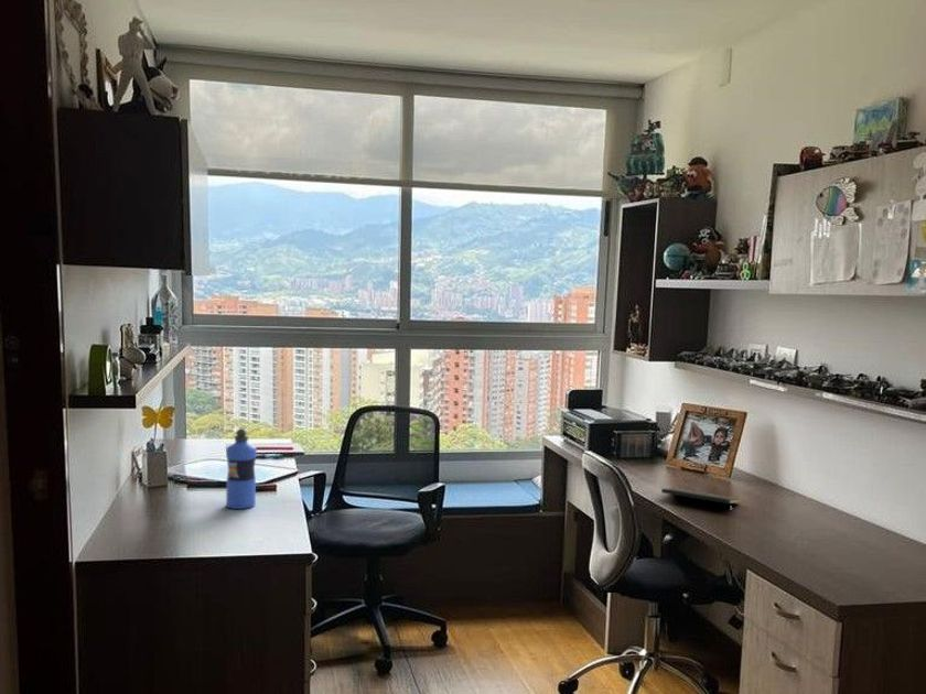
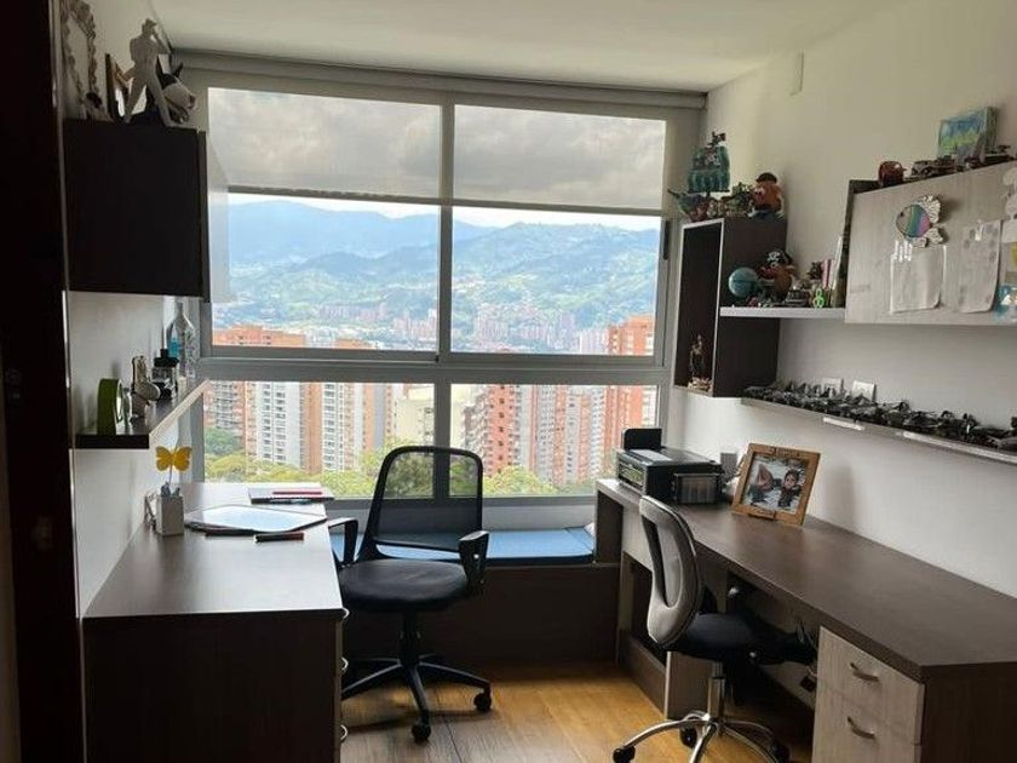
- water bottle (240, 467)
- notepad (700, 496)
